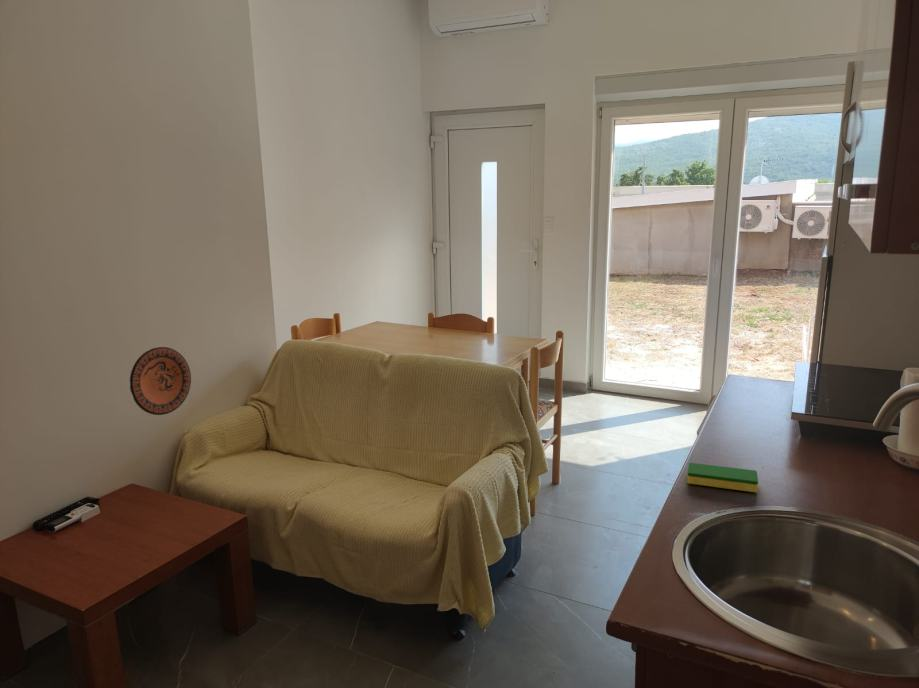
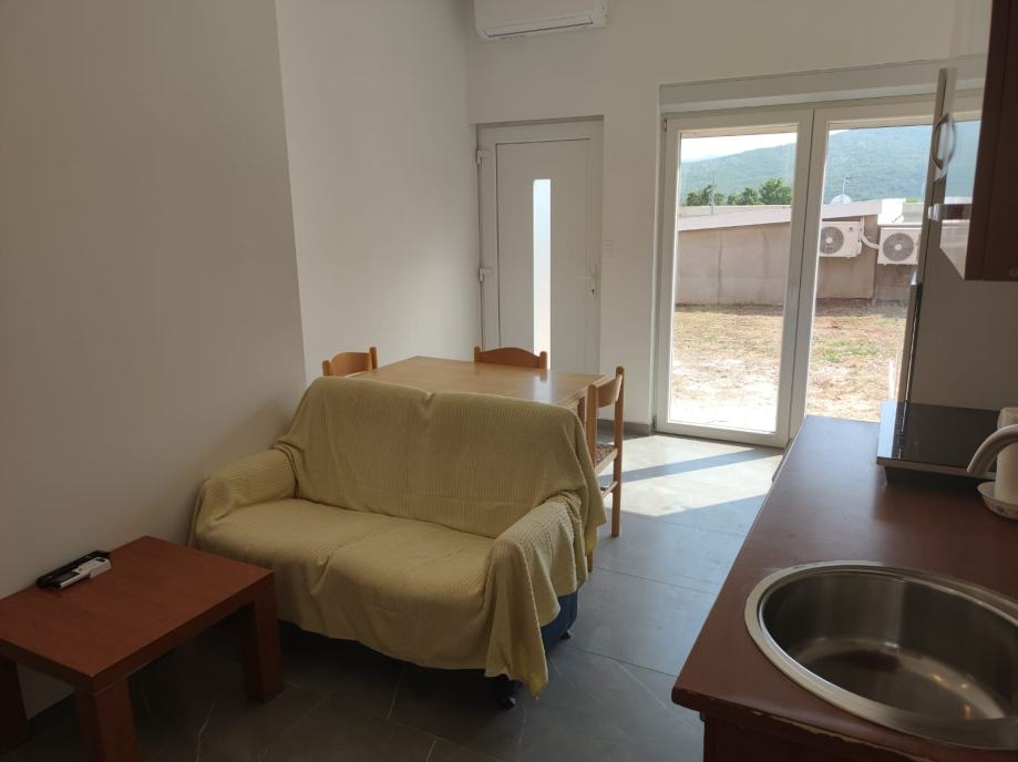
- decorative plate (161, 380)
- dish sponge (721, 476)
